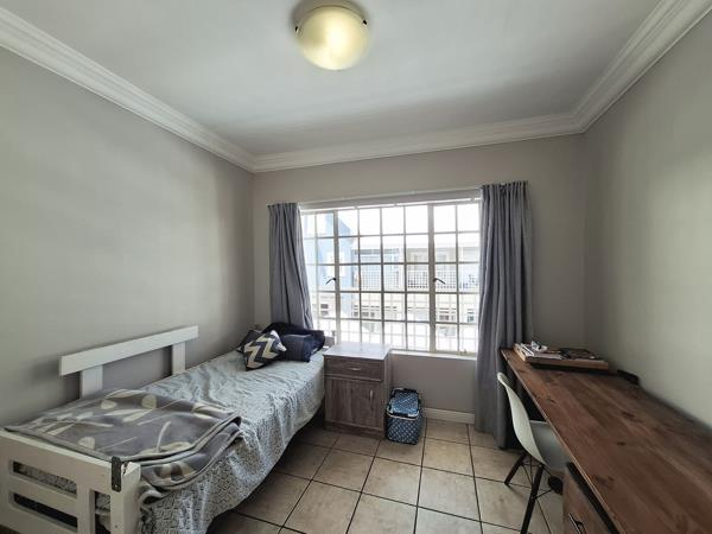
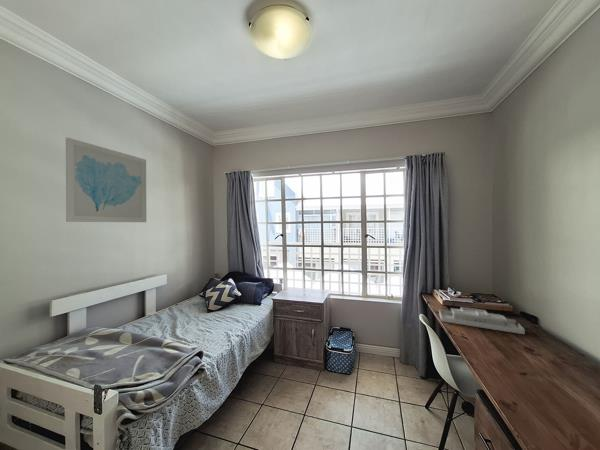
+ wall art (111, 186)
+ desk organizer (477, 316)
